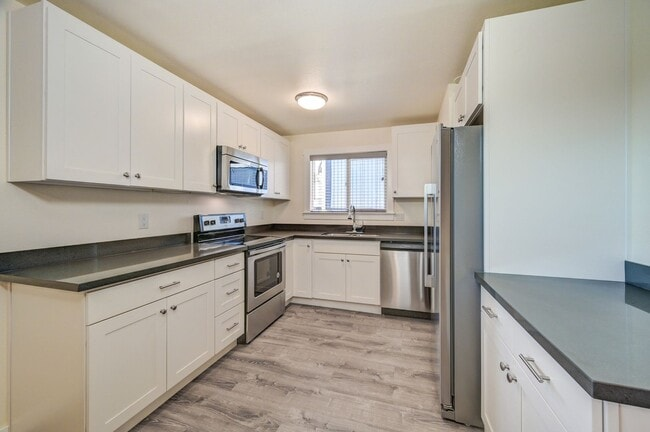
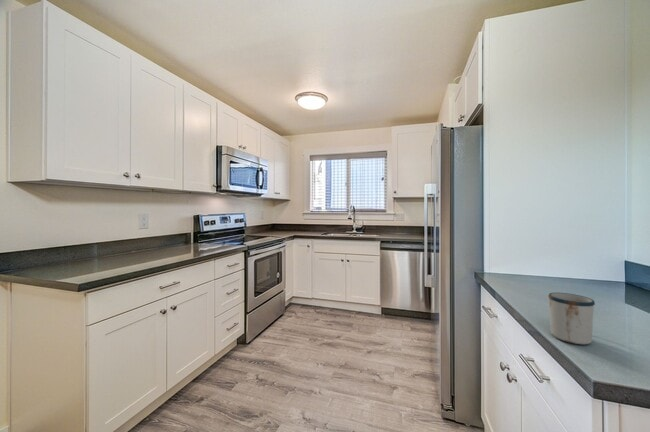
+ mug (571, 316)
